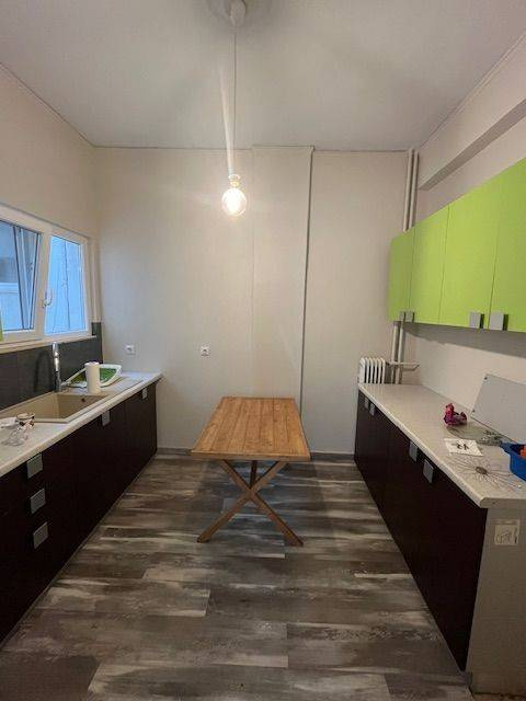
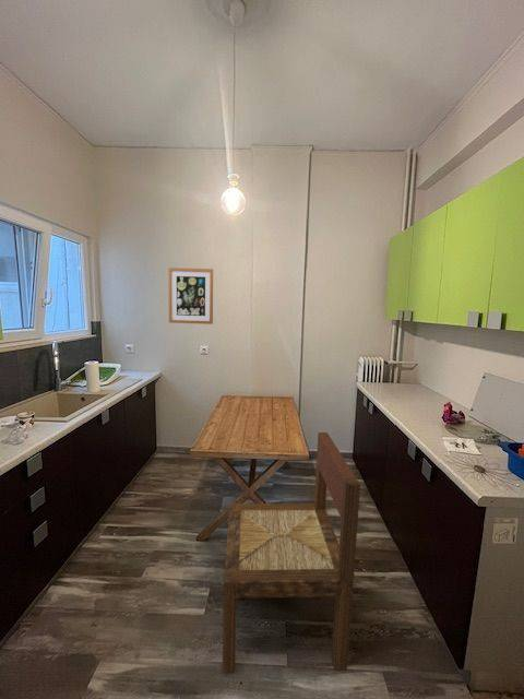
+ dining chair (282, 535)
+ wall art (190, 296)
